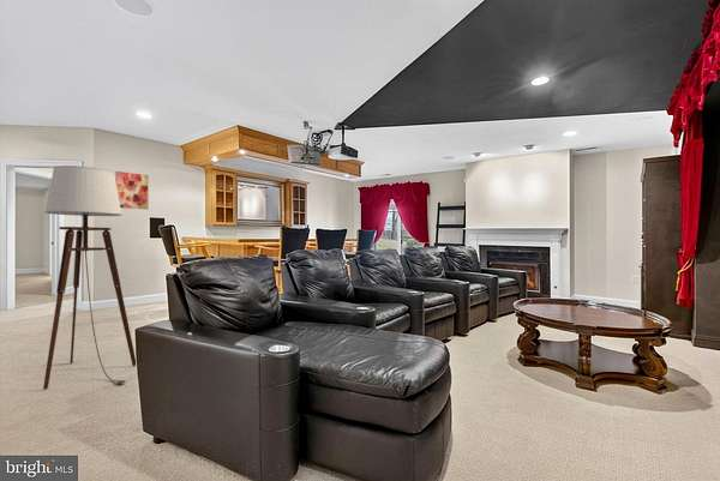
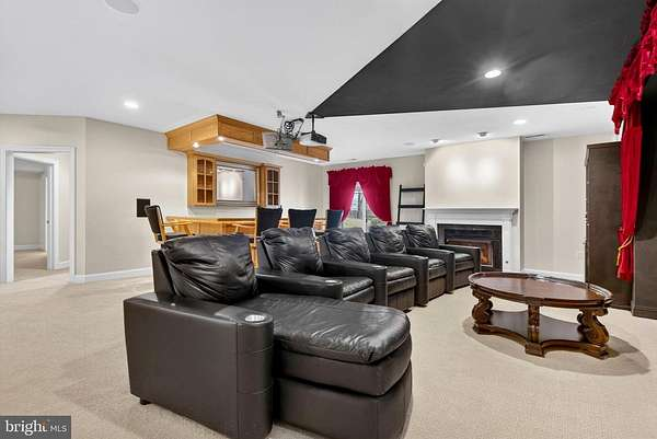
- wall art (132, 191)
- floor lamp (86, 271)
